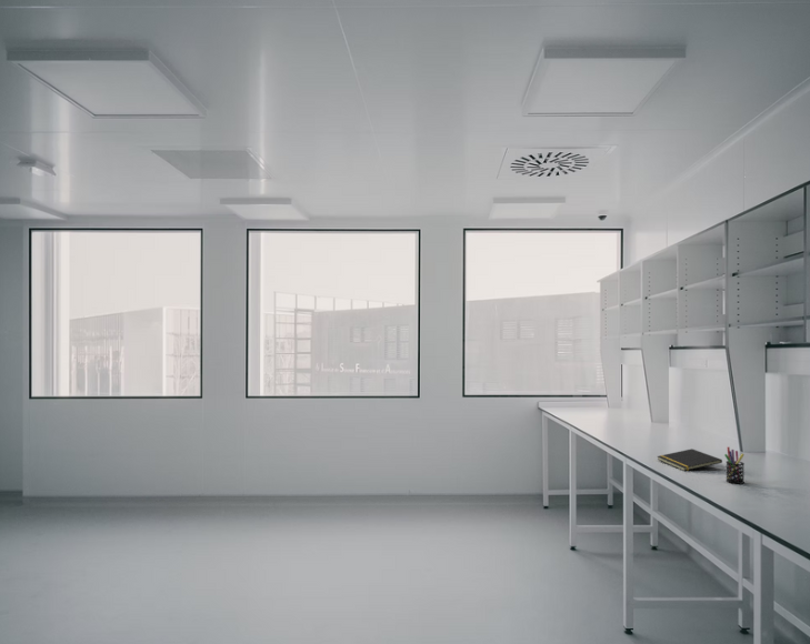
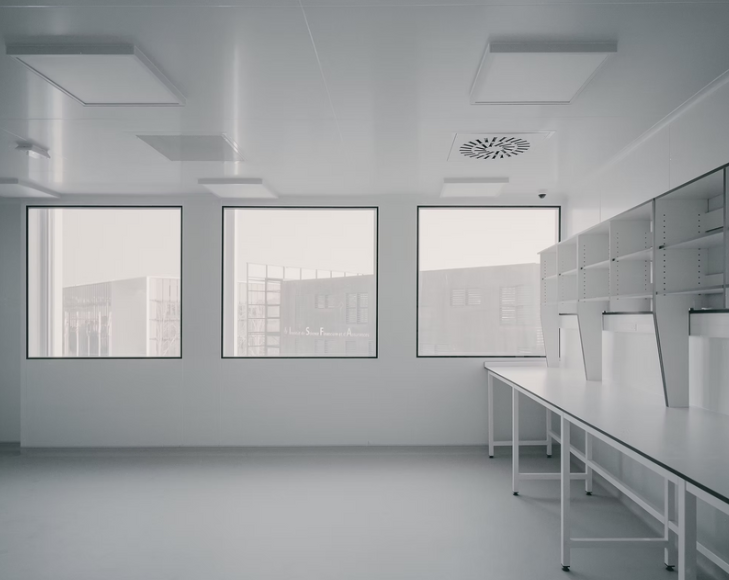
- notepad (688, 459)
- pen holder (732, 464)
